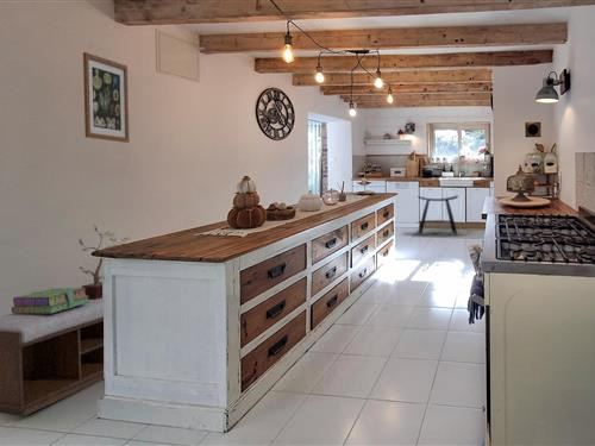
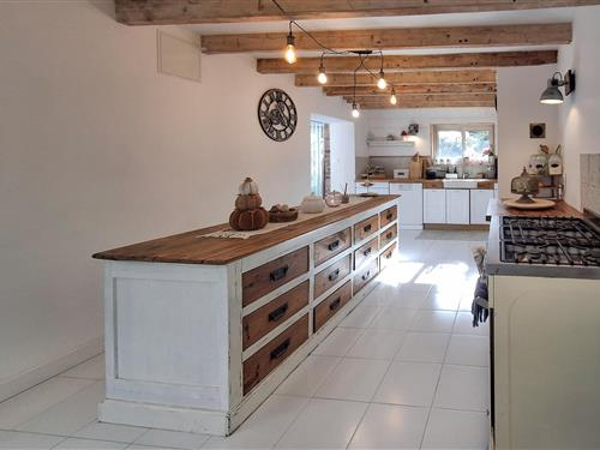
- wall art (107, 100)
- potted plant (101, 259)
- stack of books (51, 300)
- stool (437, 220)
- bench (76, 340)
